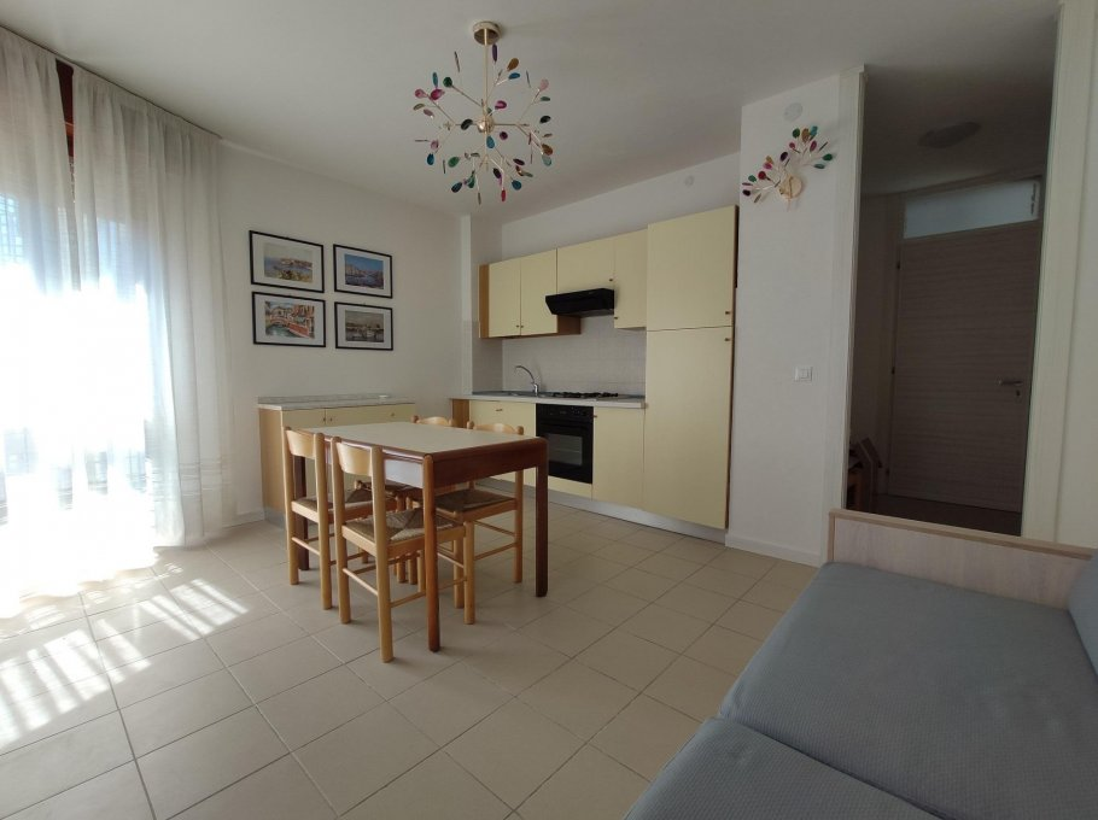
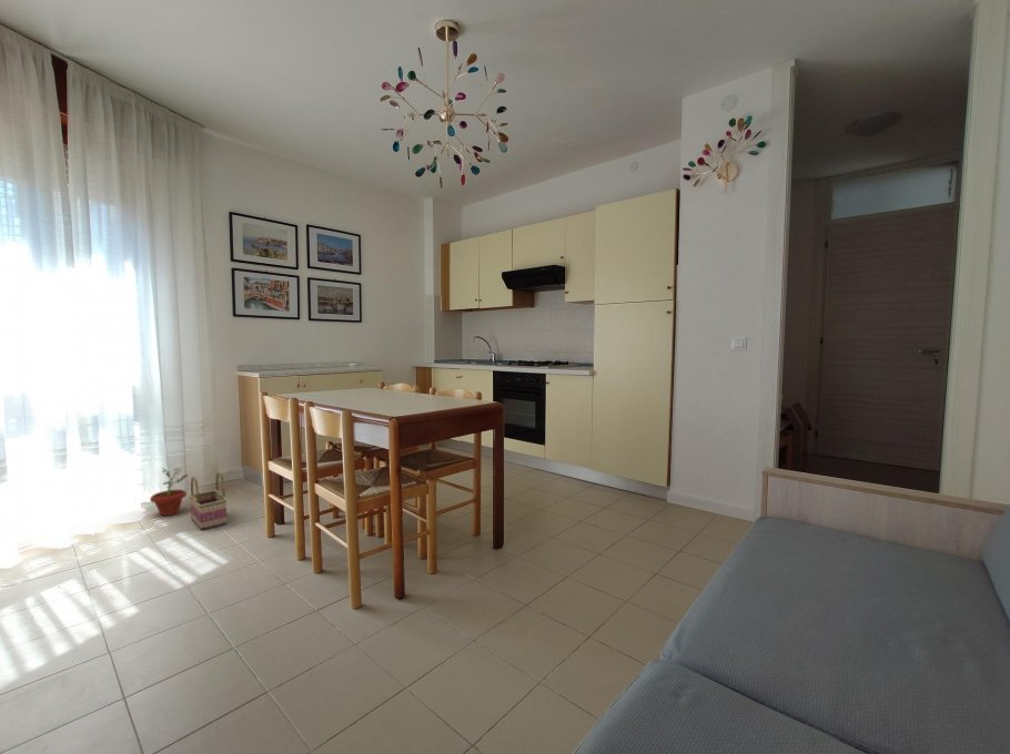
+ basket (208, 498)
+ potted plant (169, 490)
